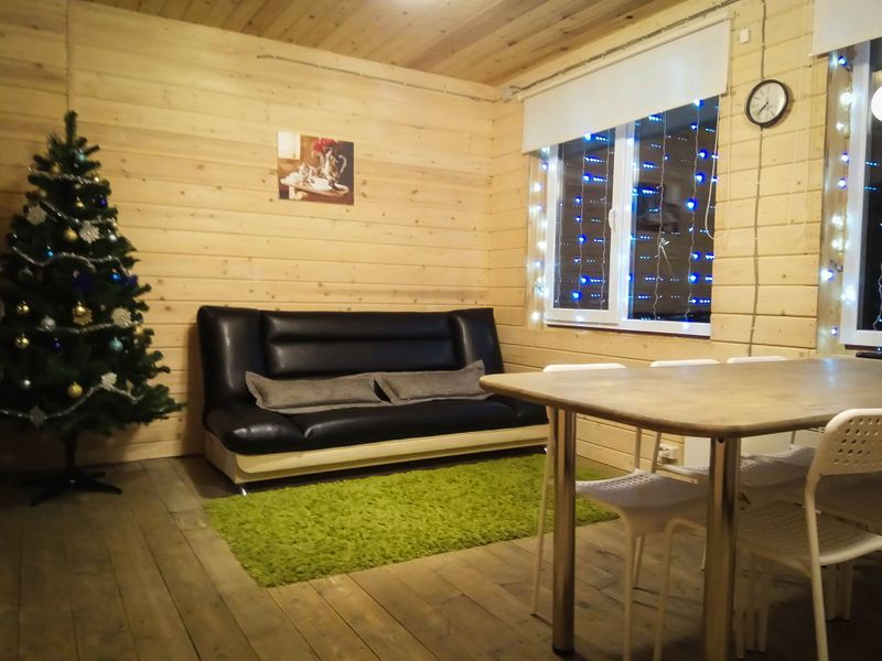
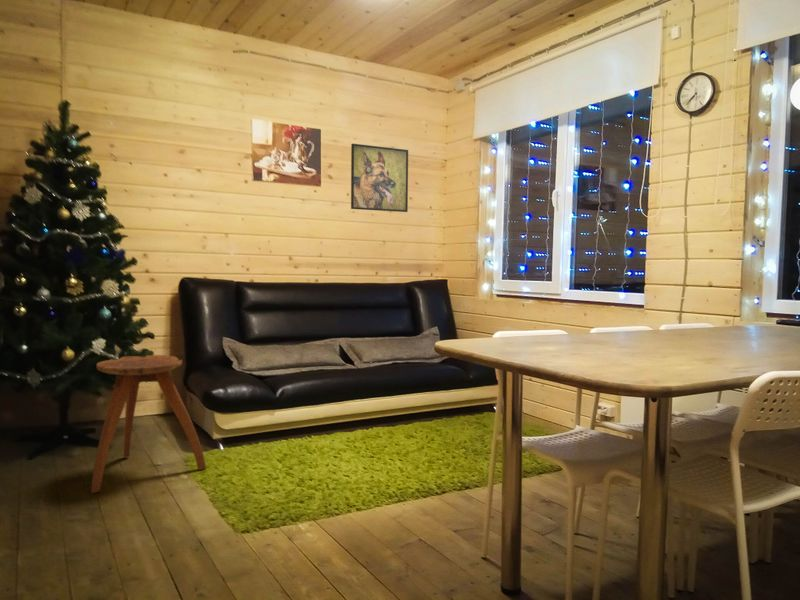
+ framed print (380, 178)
+ stool (133, 417)
